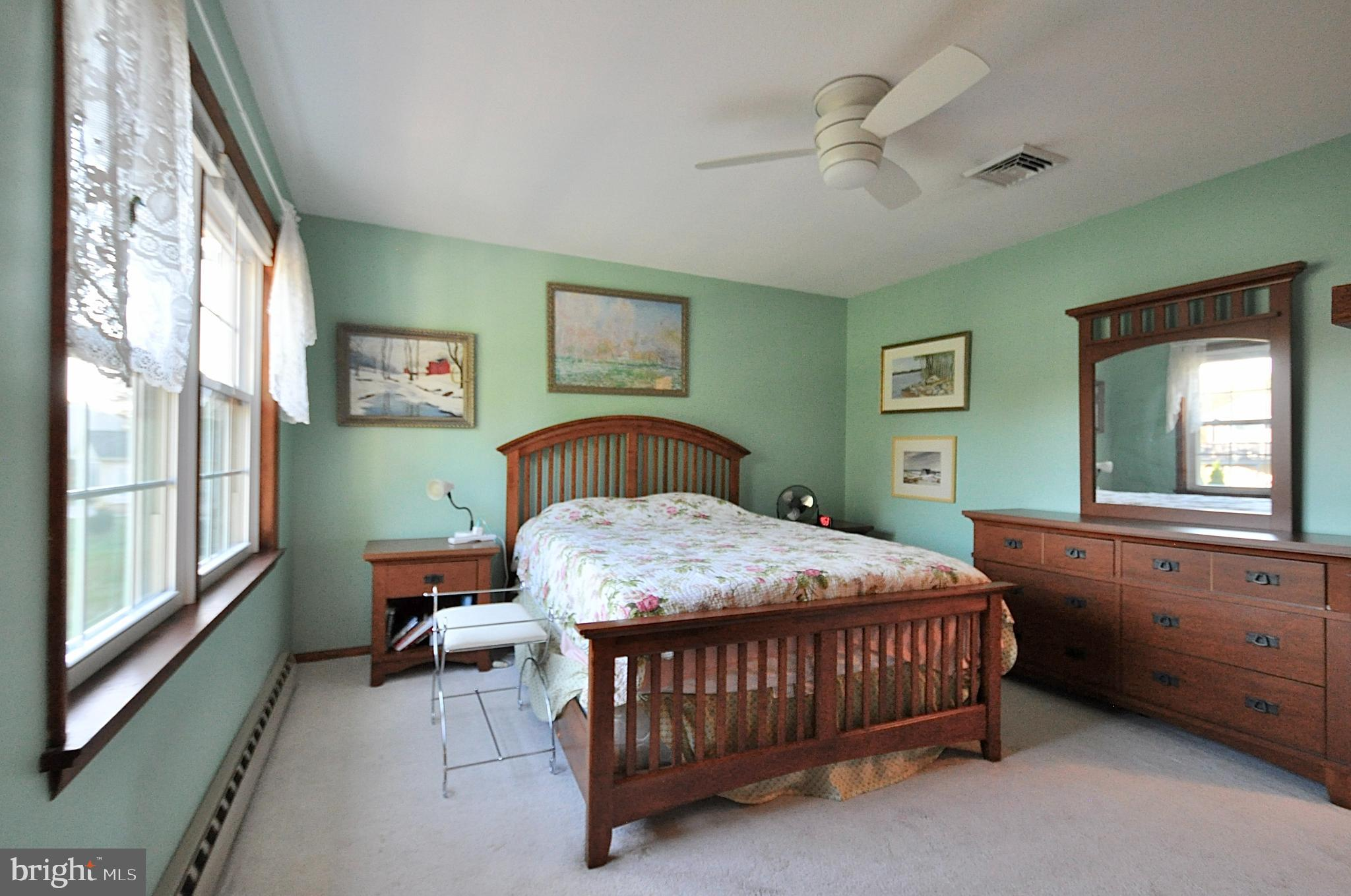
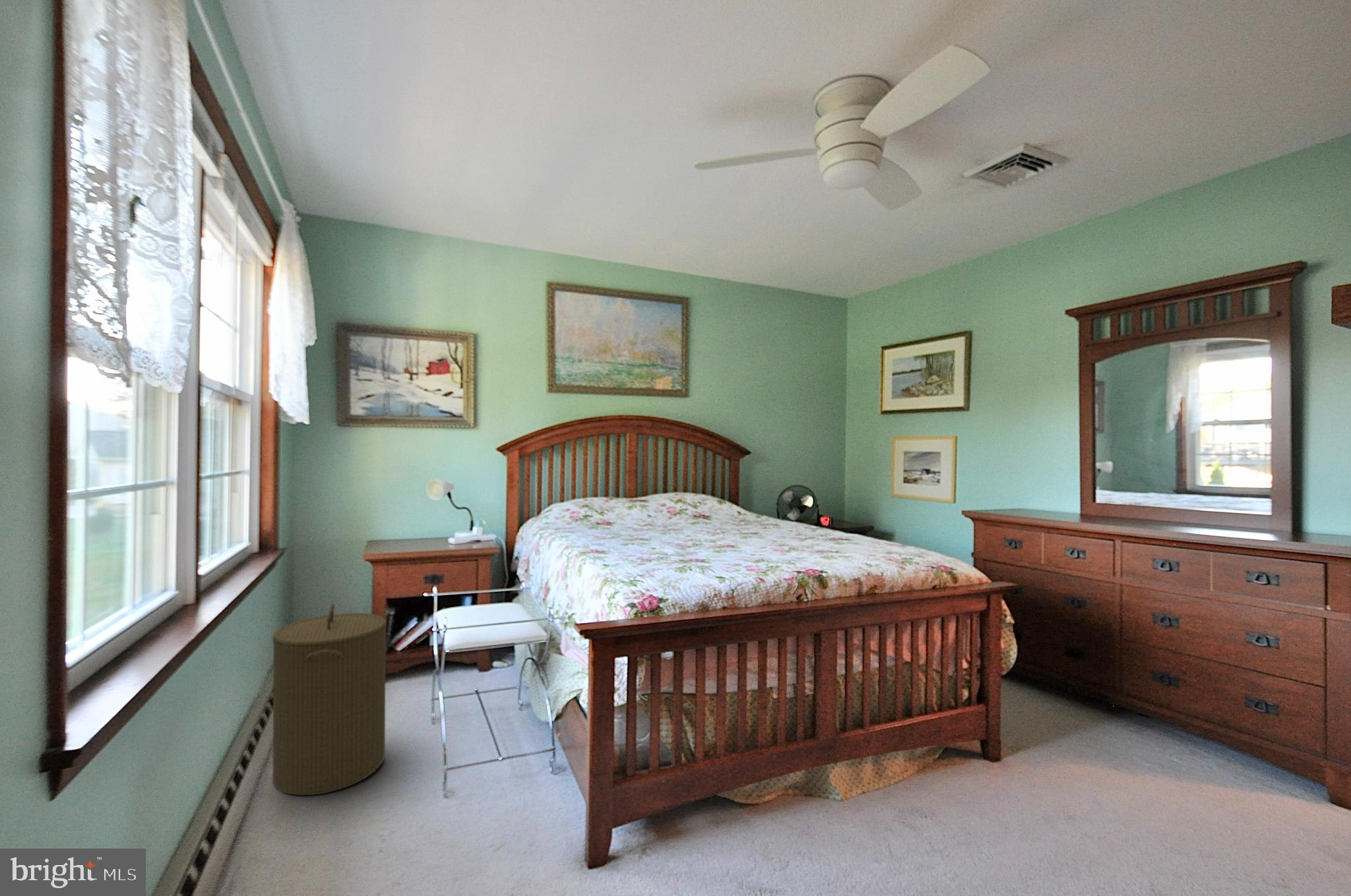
+ laundry hamper (331, 686)
